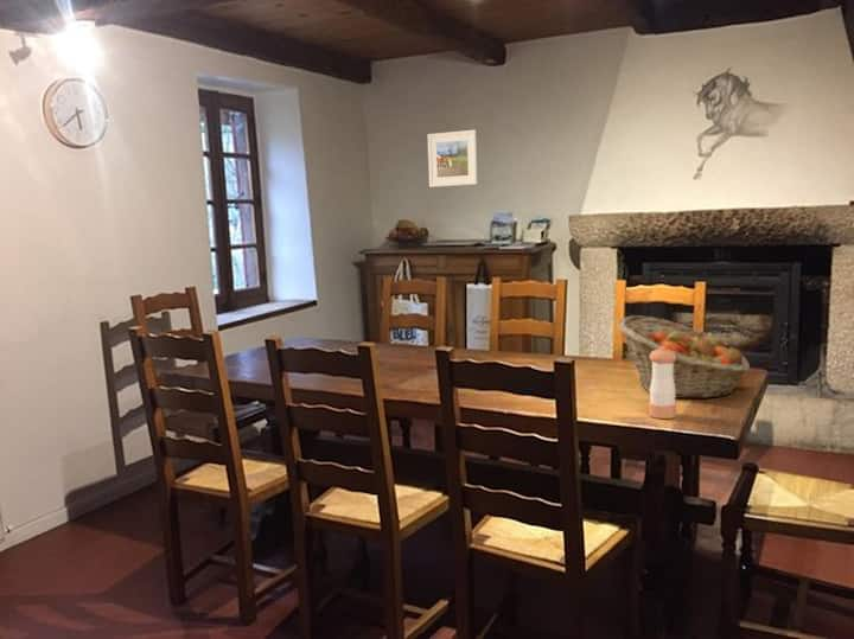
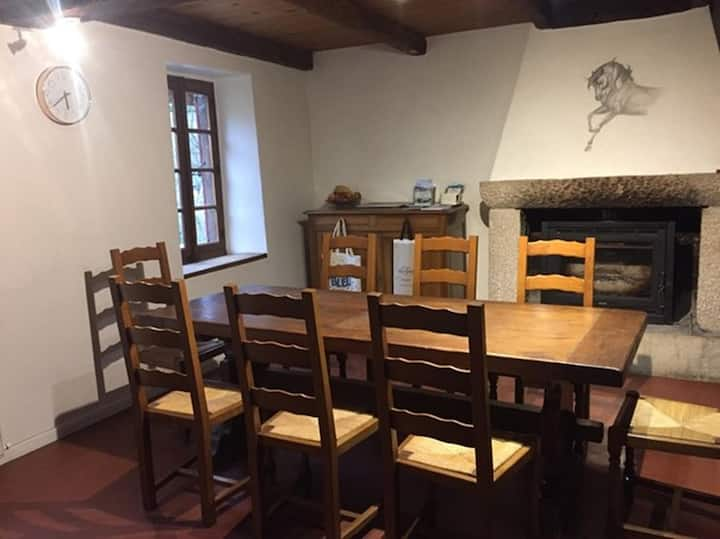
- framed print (452, 159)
- pepper shaker (662, 381)
- fruit basket (681, 353)
